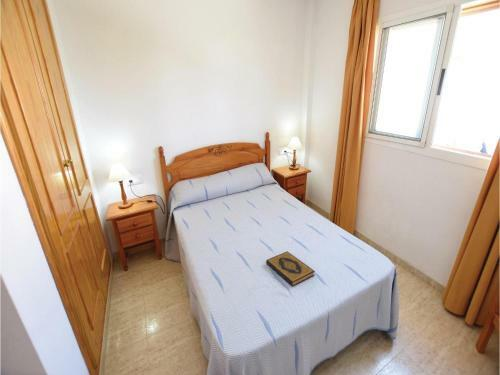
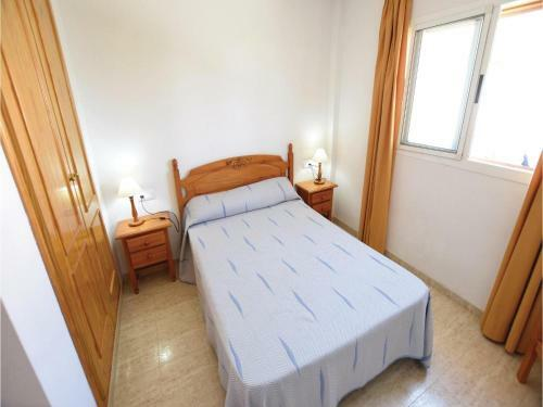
- hardback book (289, 267)
